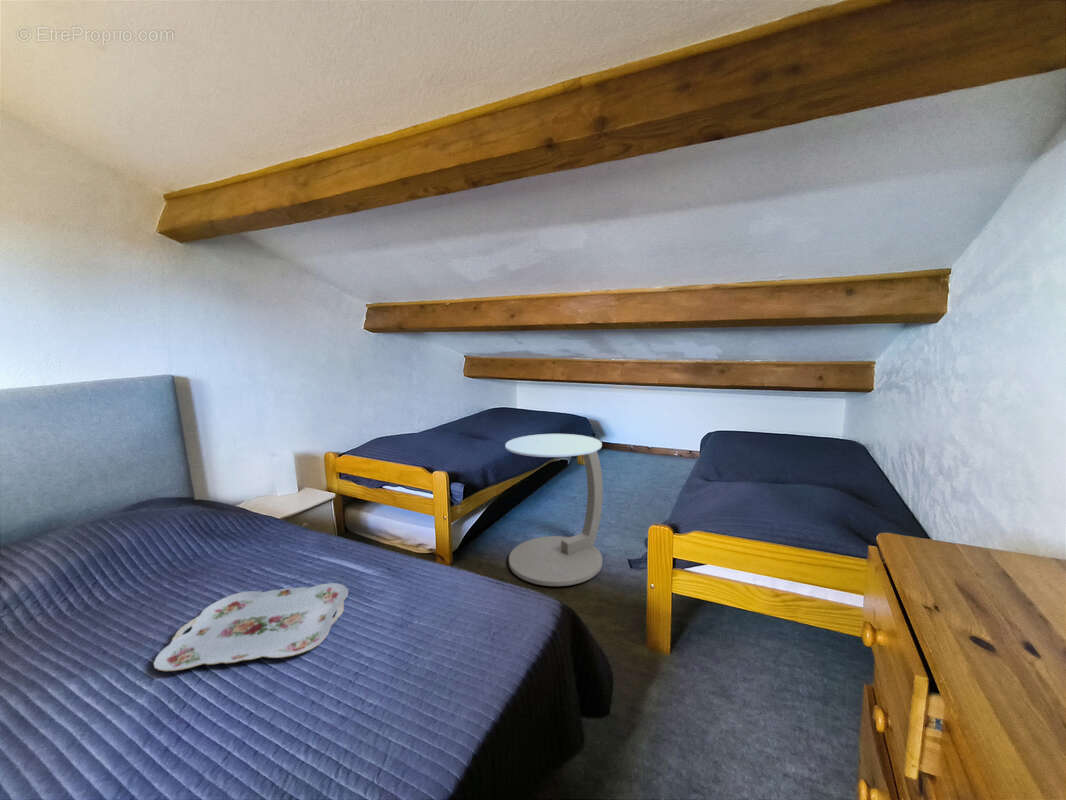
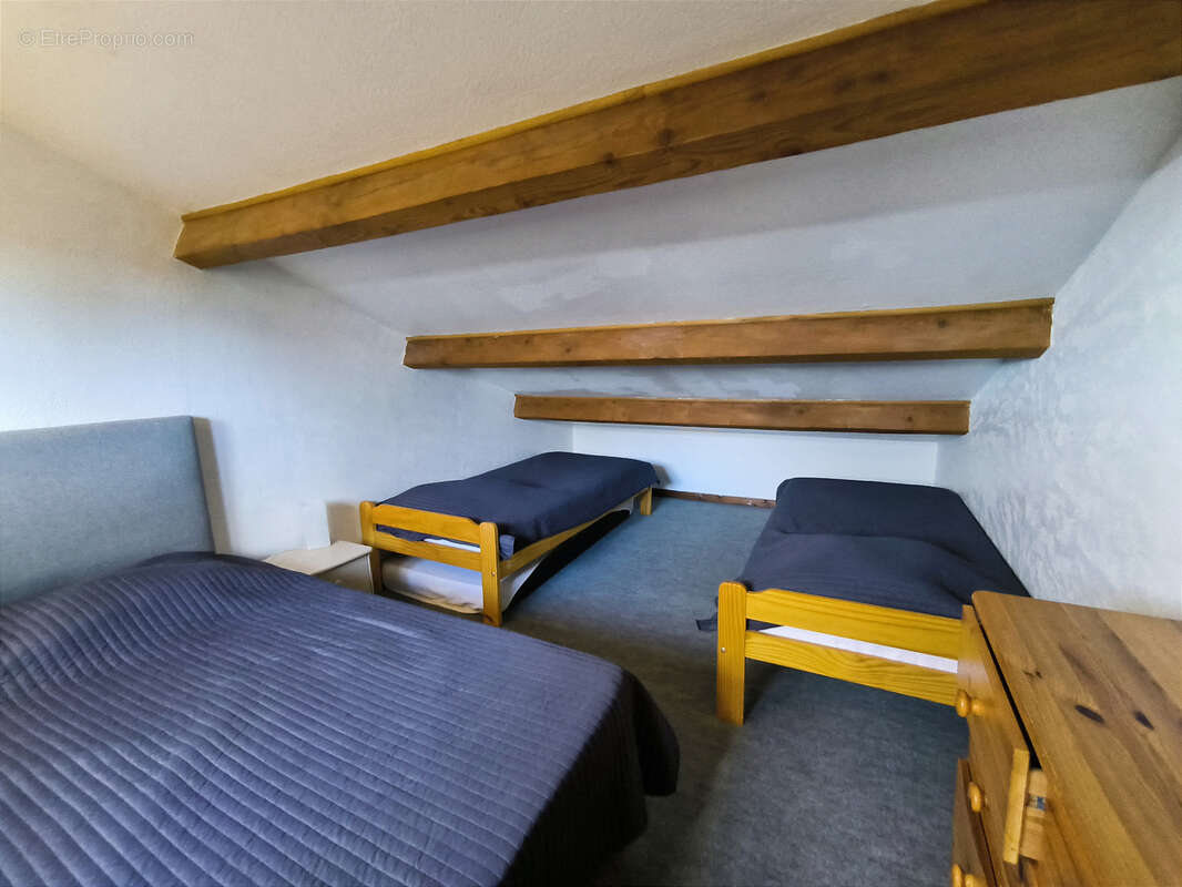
- serving tray (263, 622)
- side table (587, 501)
